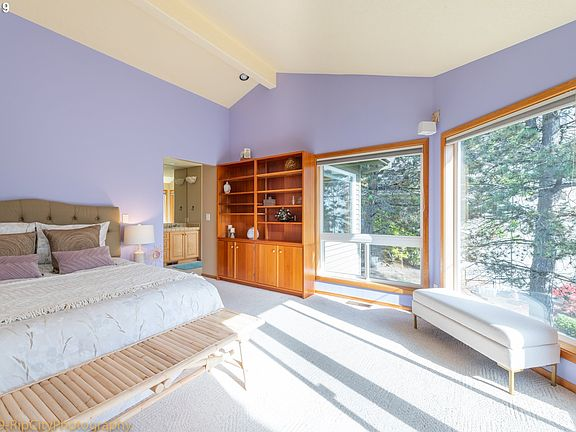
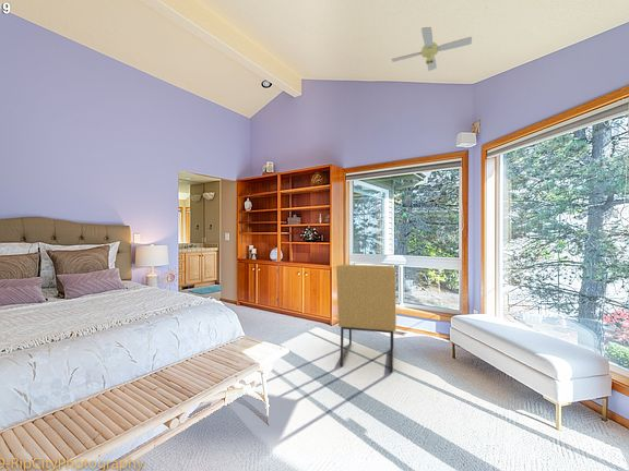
+ ceiling fan (429, 53)
+ chair (368, 310)
